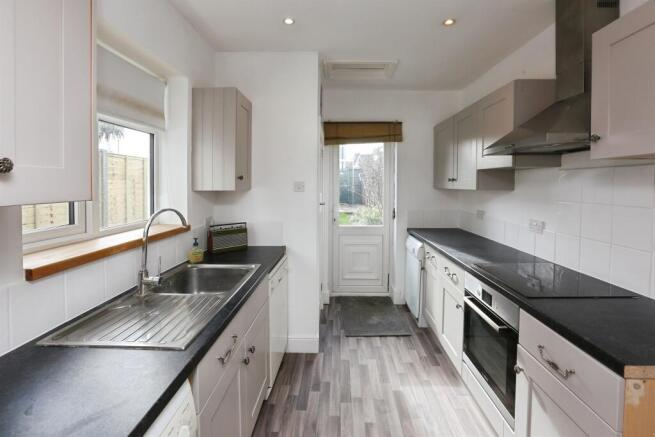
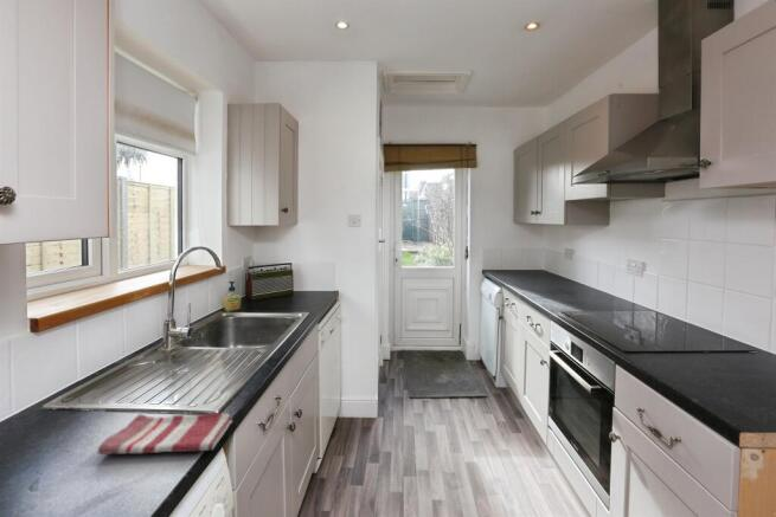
+ dish towel (171, 432)
